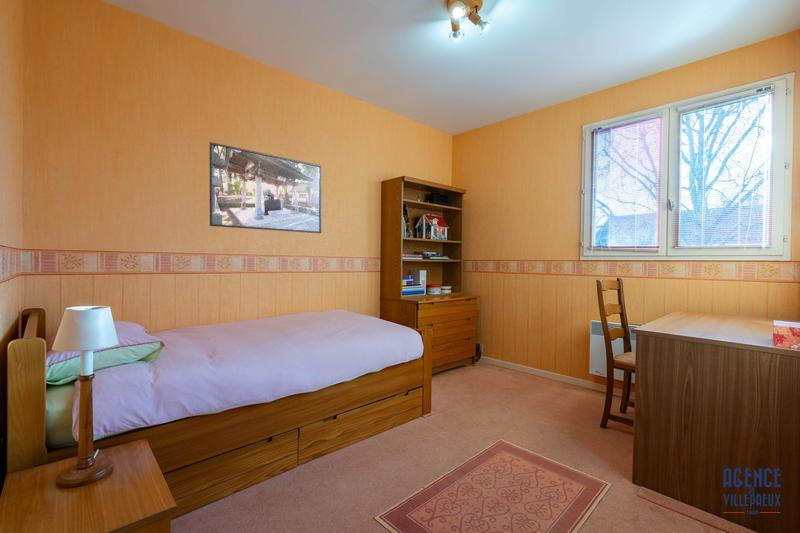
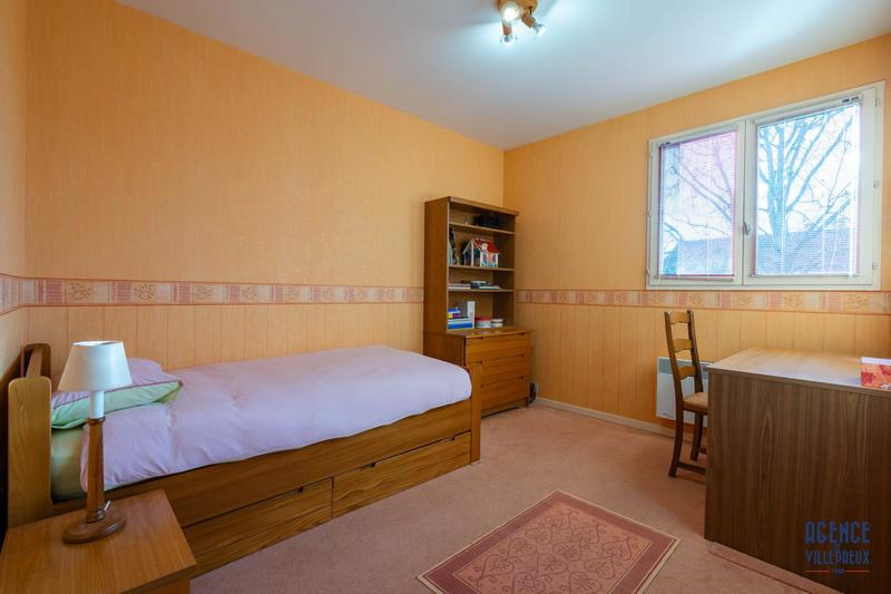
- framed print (271, 192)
